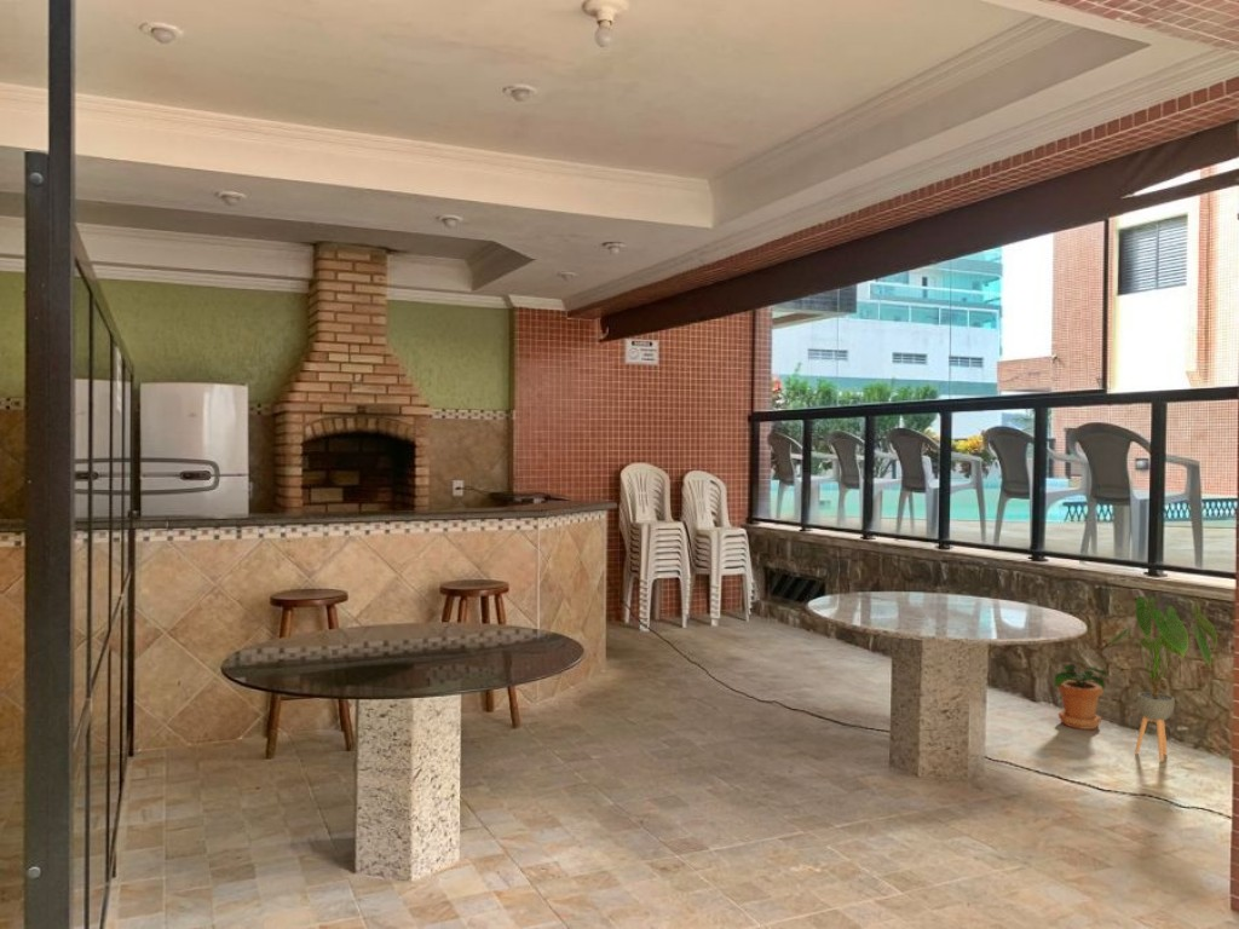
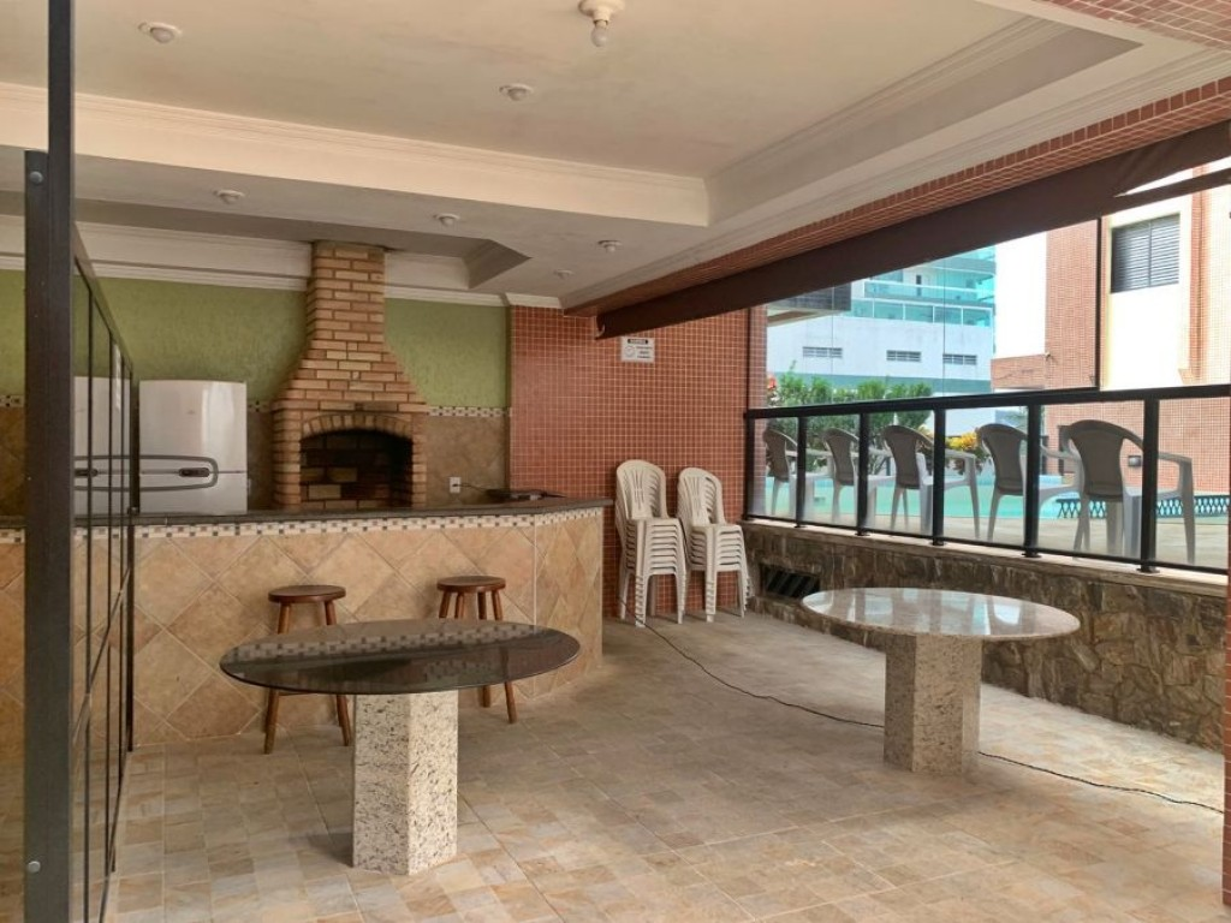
- house plant (1164, 681)
- potted plant (1073, 694)
